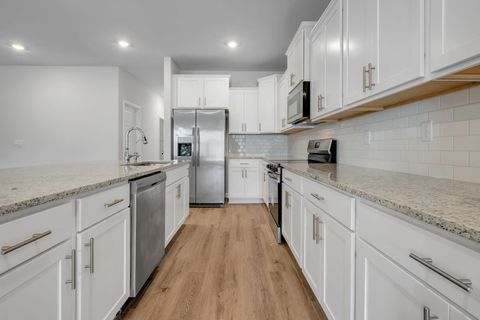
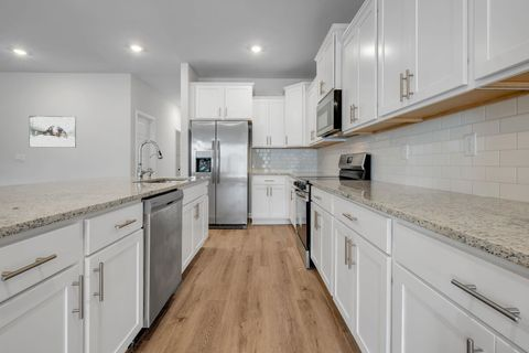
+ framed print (52, 131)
